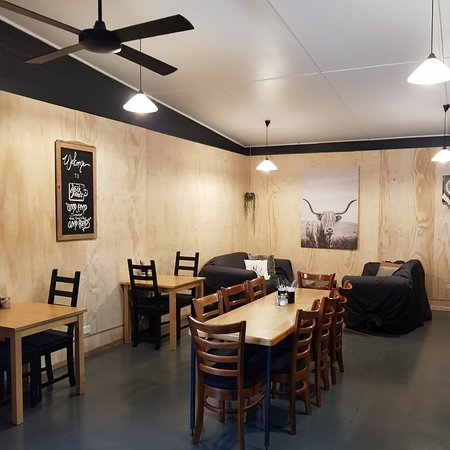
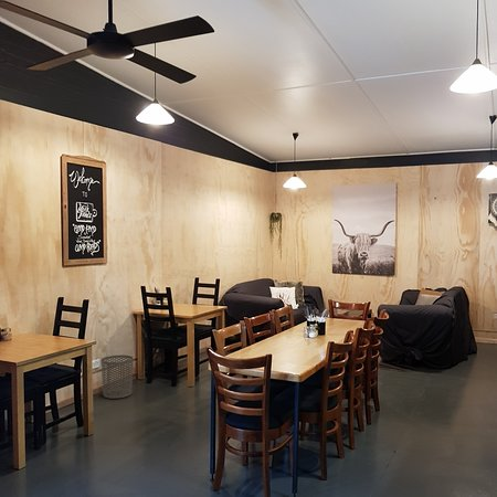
+ waste bin (117, 377)
